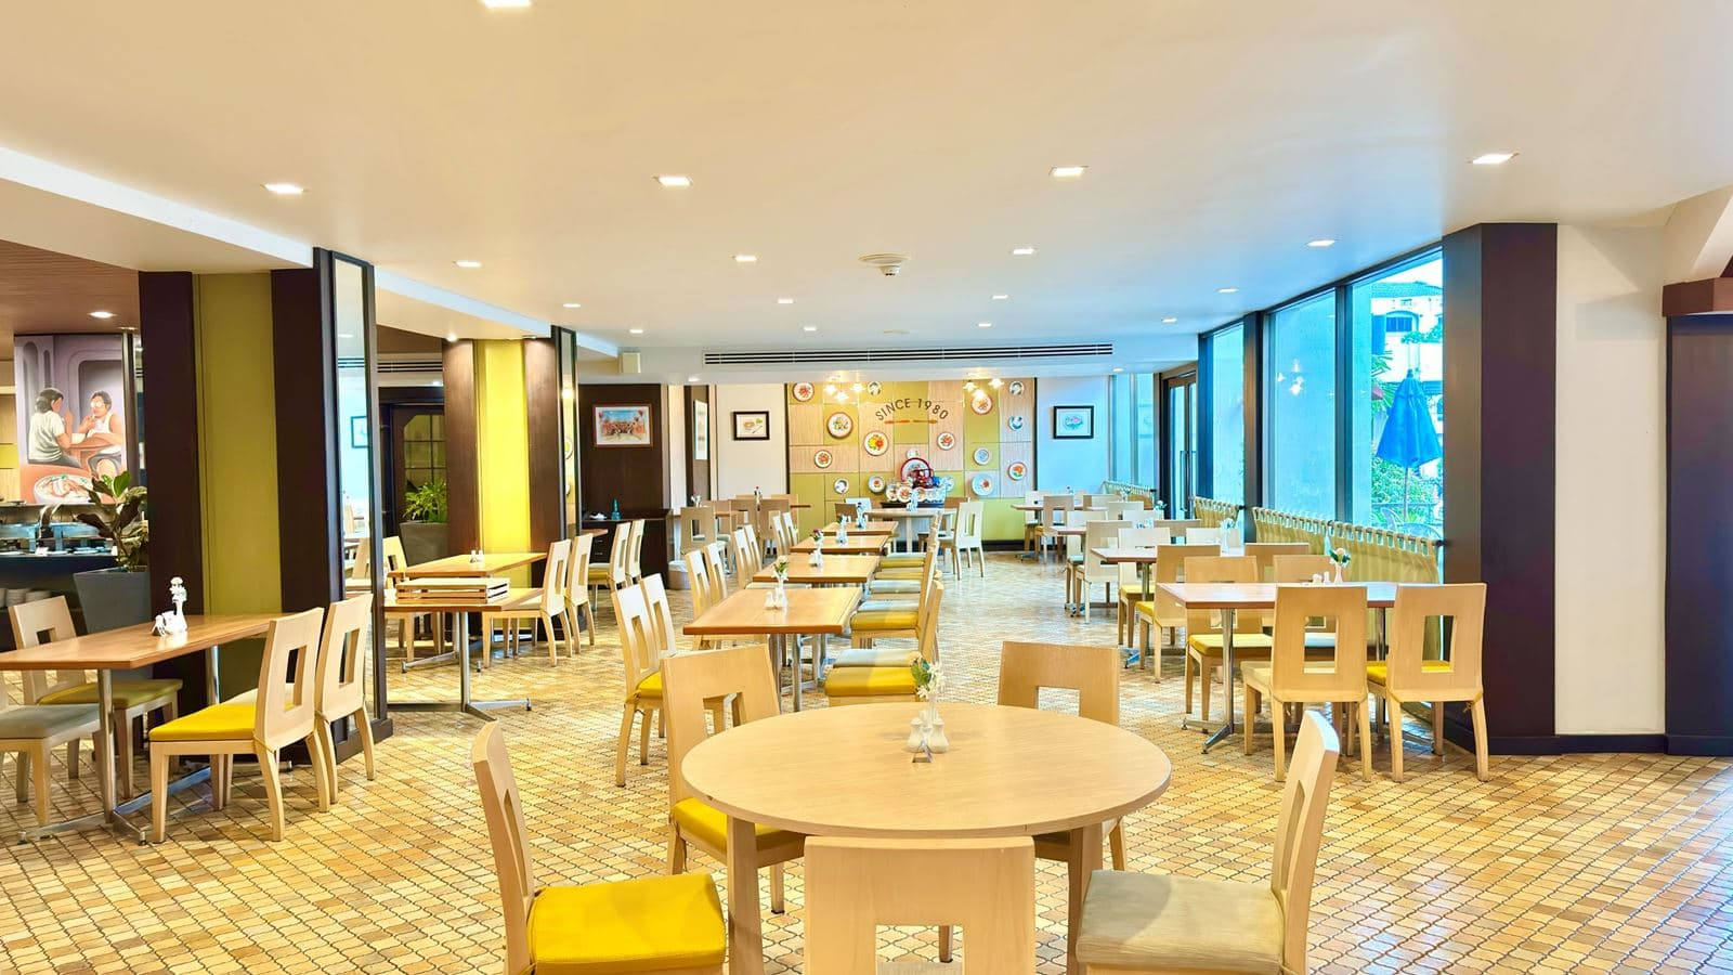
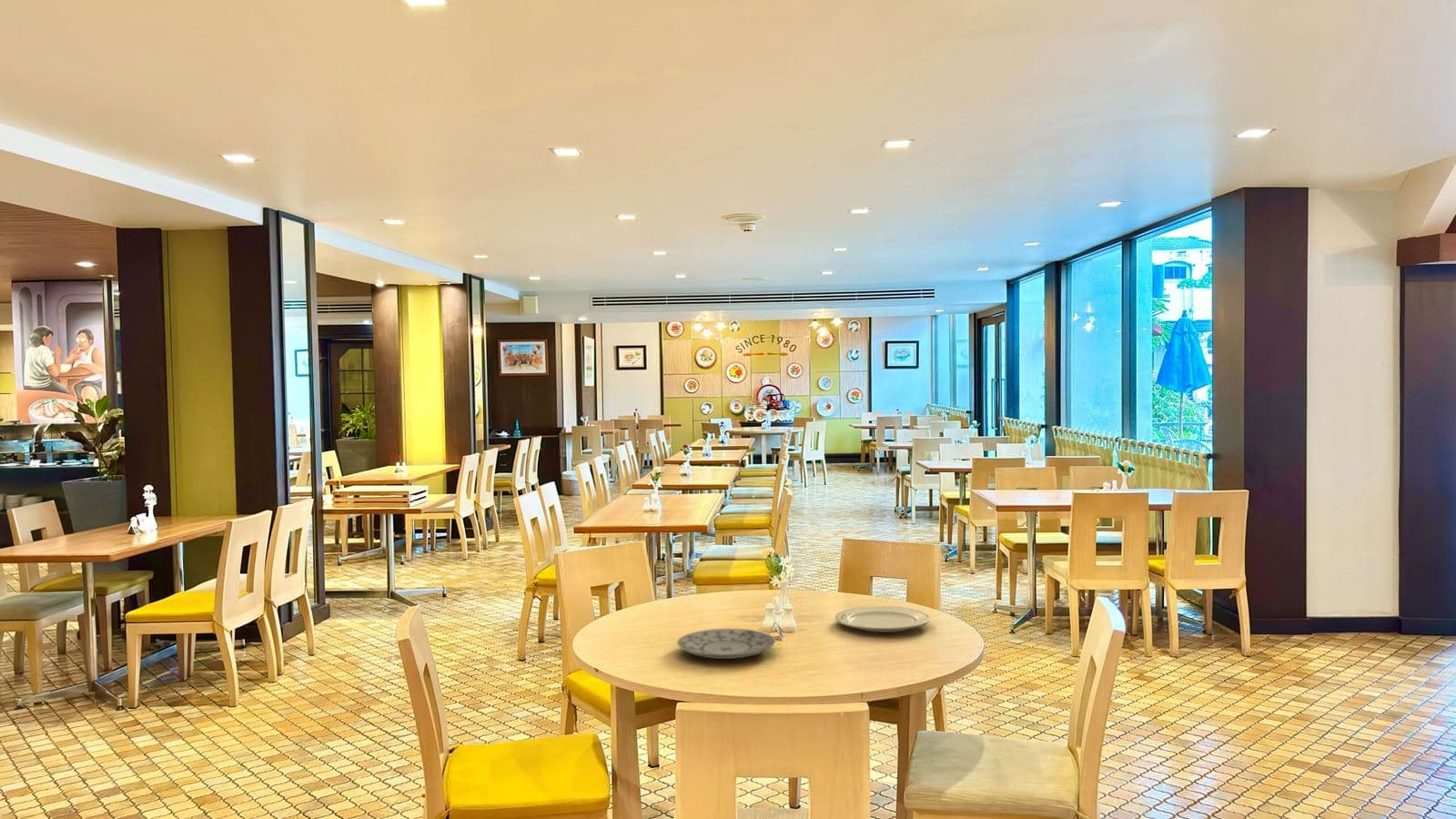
+ chinaware (882, 620)
+ plate (726, 646)
